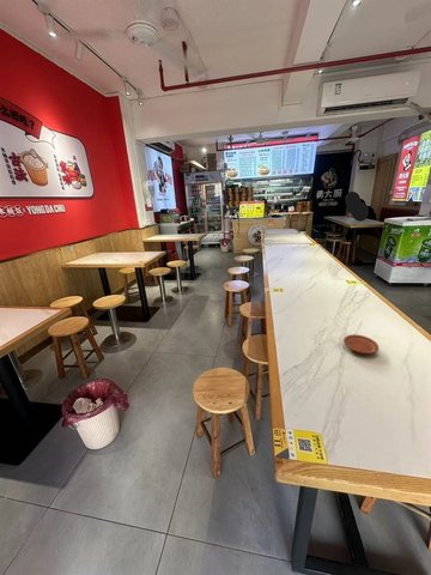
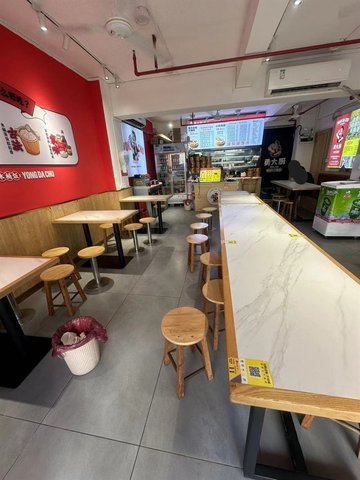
- plate (360, 345)
